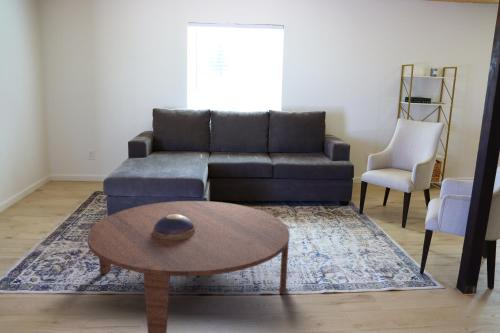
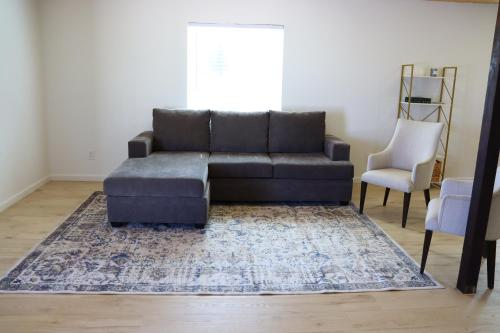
- decorative bowl (174, 223)
- coffee table (191, 254)
